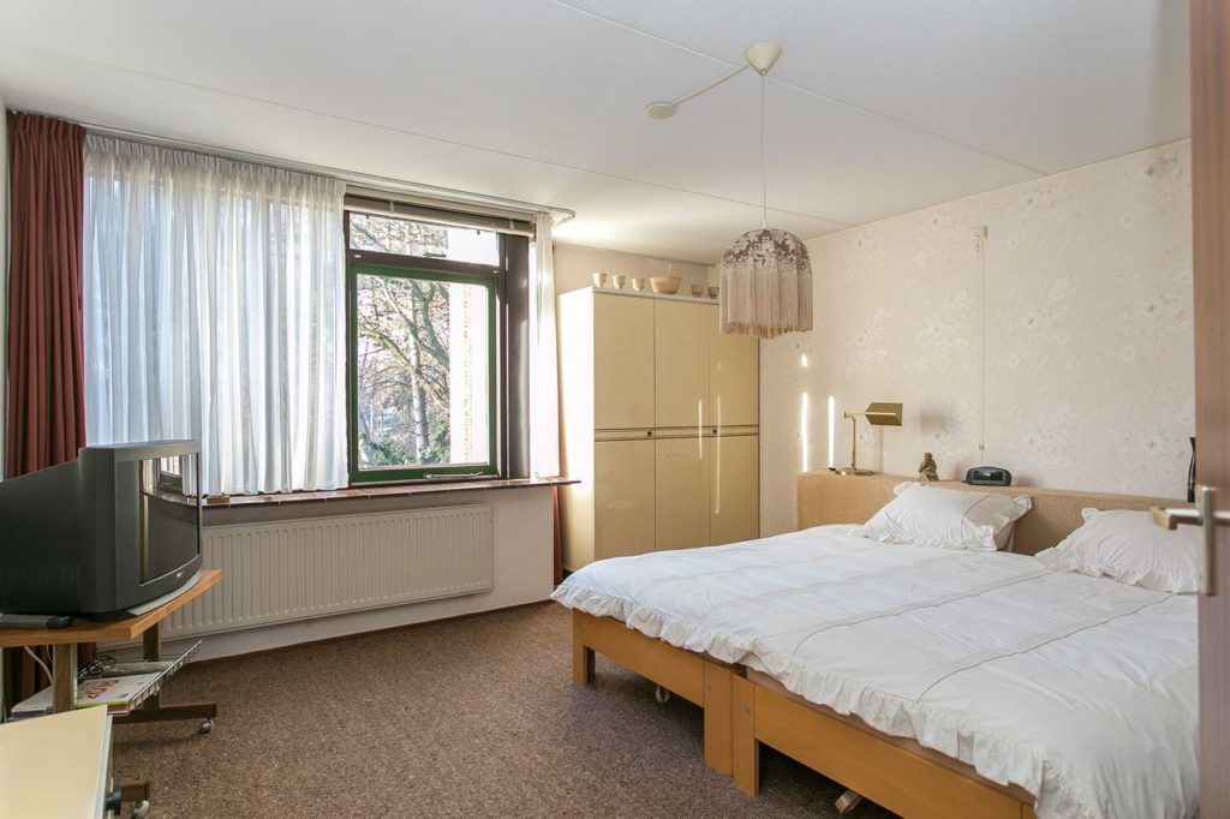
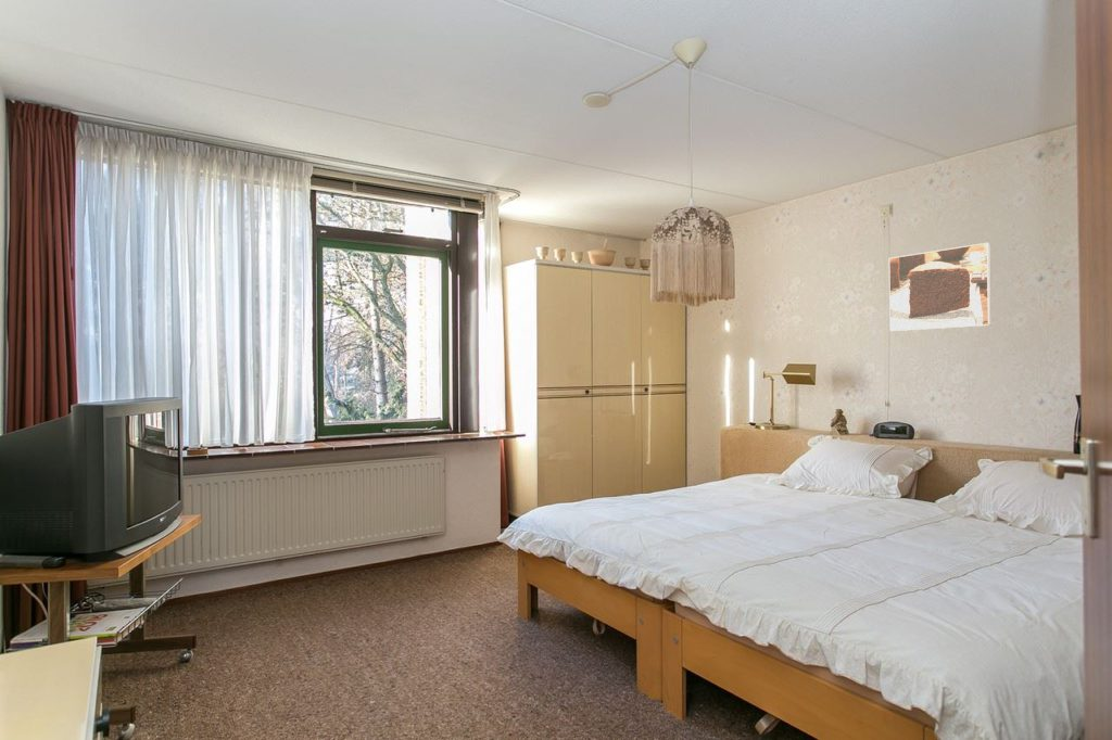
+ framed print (936, 289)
